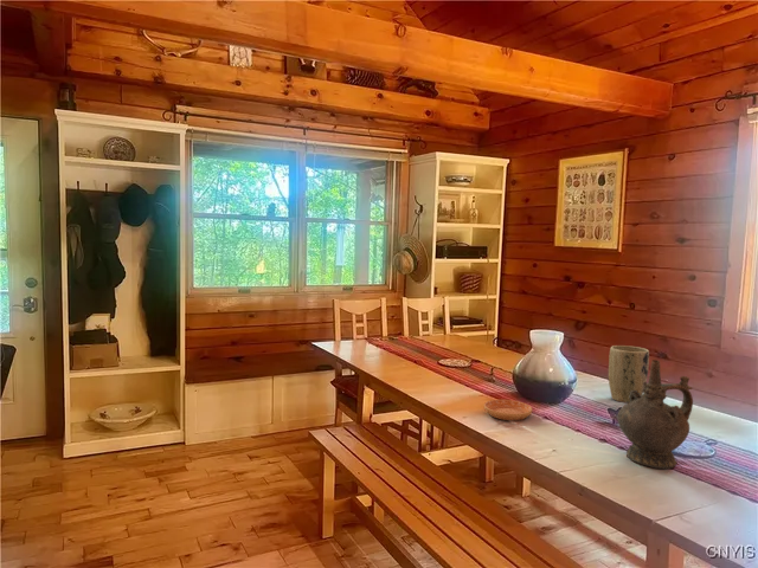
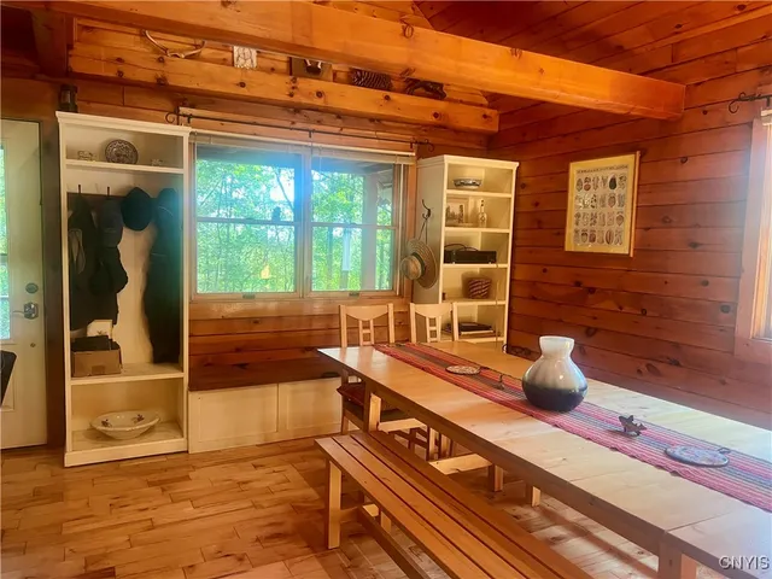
- plant pot (628, 374)
- ceremonial vessel (656, 409)
- saucer (507, 409)
